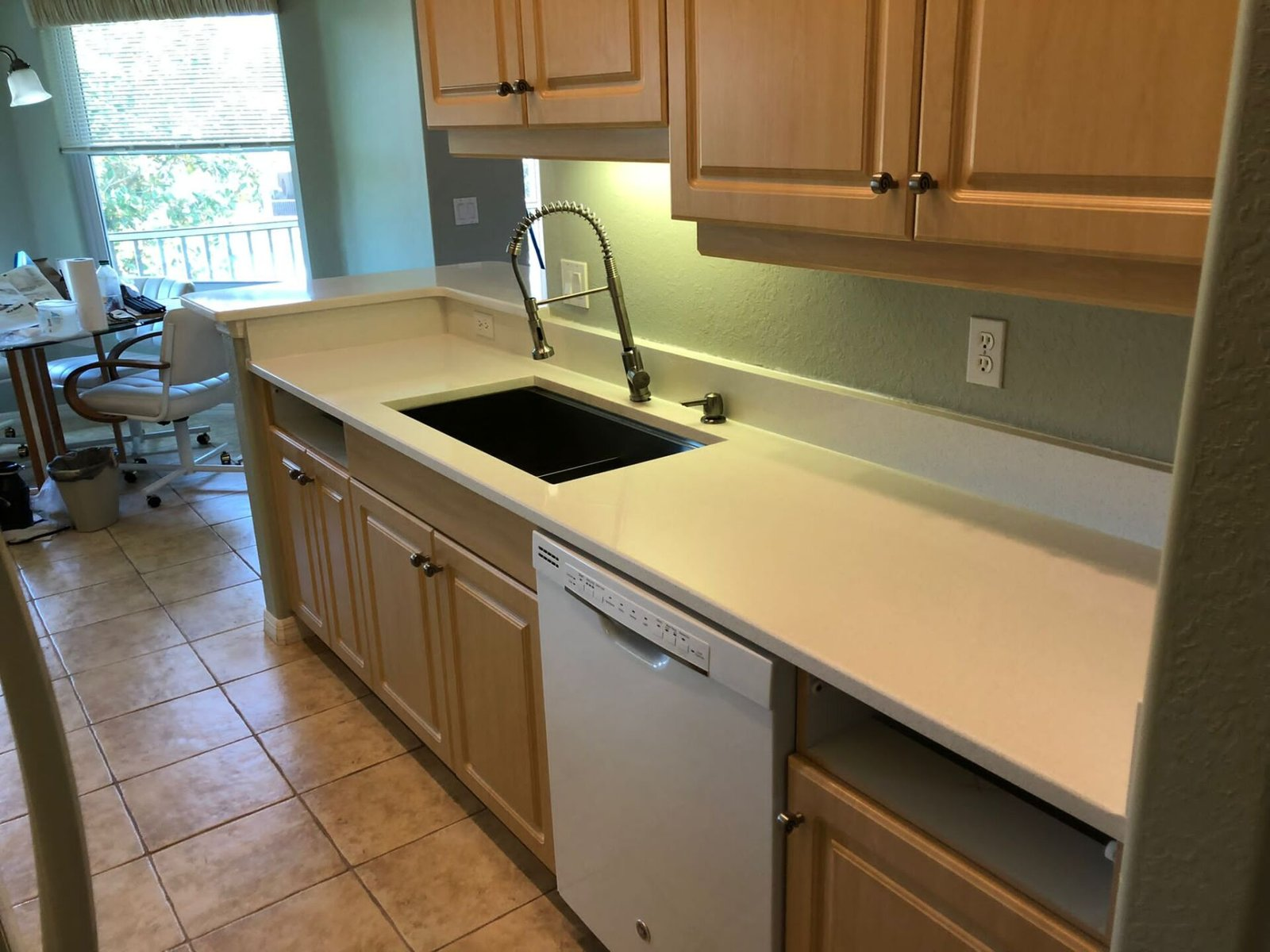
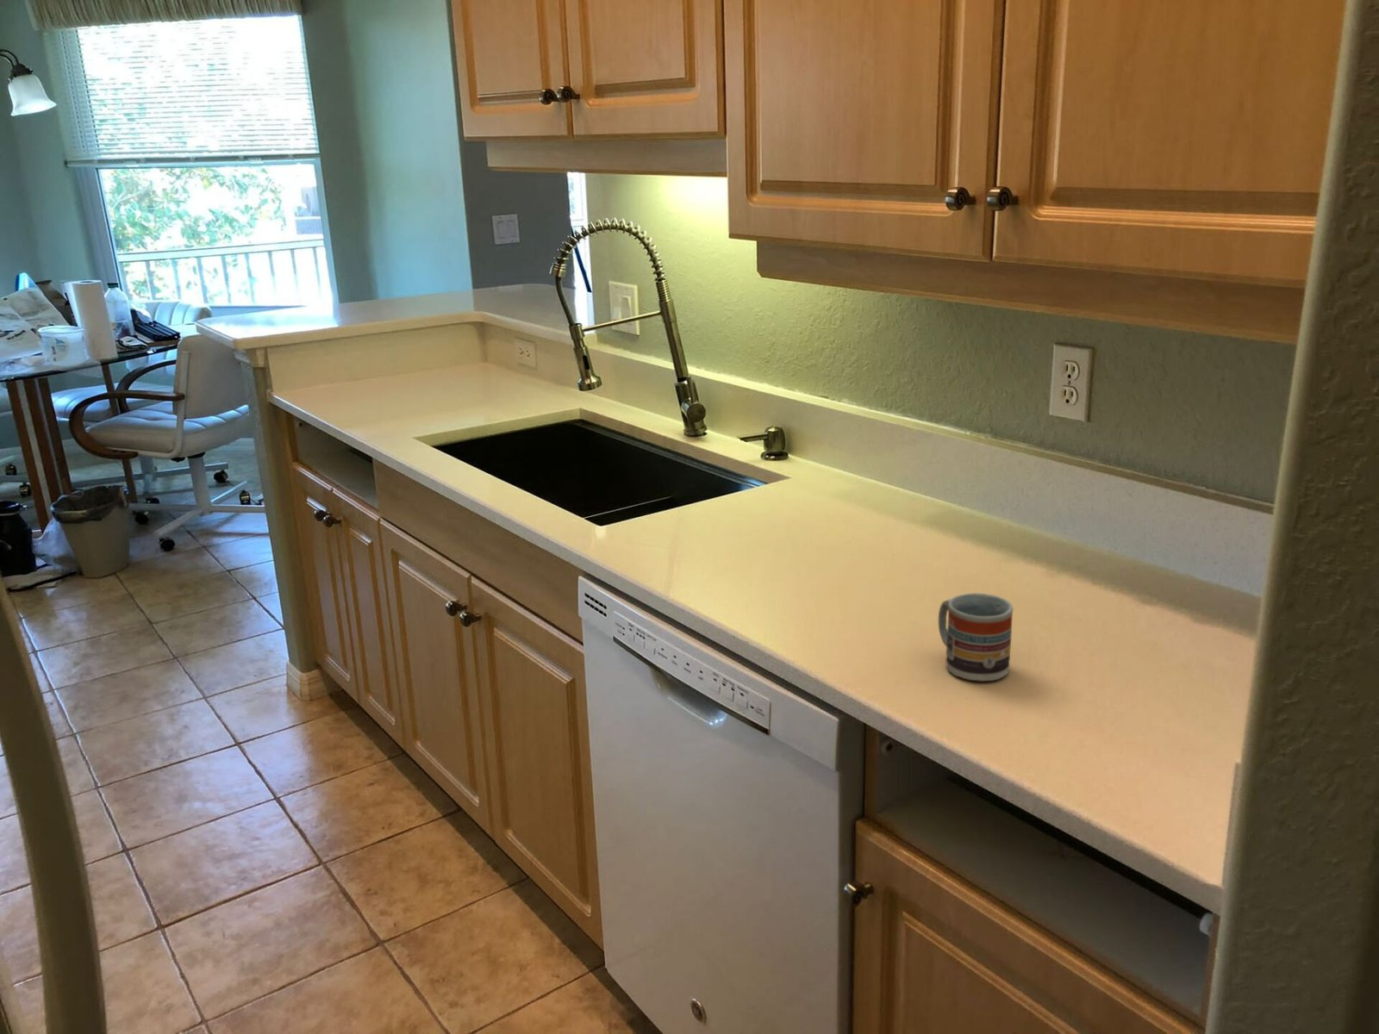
+ cup (970, 632)
